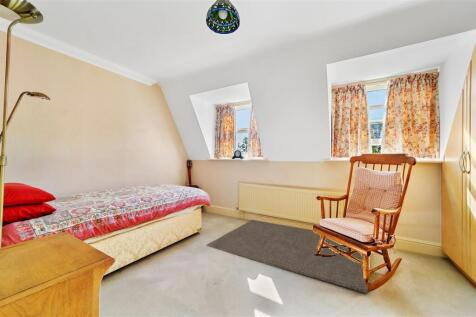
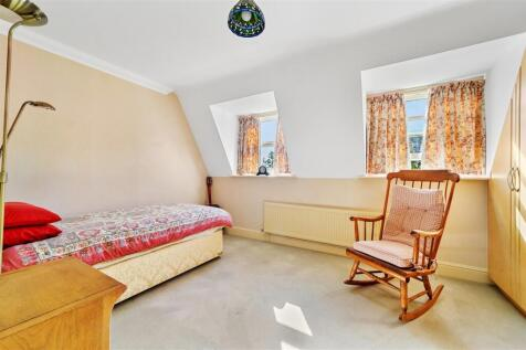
- rug (288, 243)
